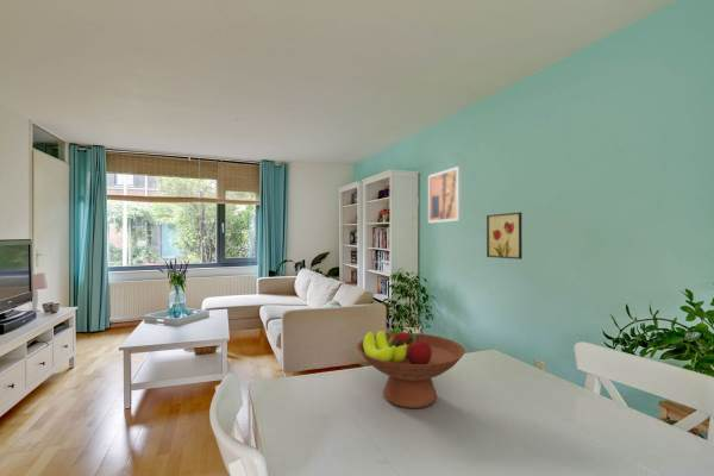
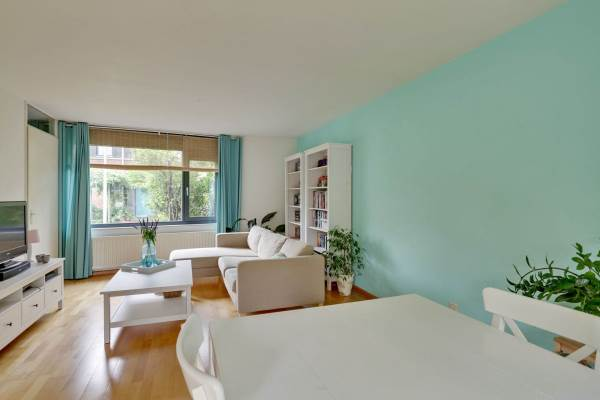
- wall art (443, 196)
- fruit bowl (409, 362)
- wall art (503, 236)
